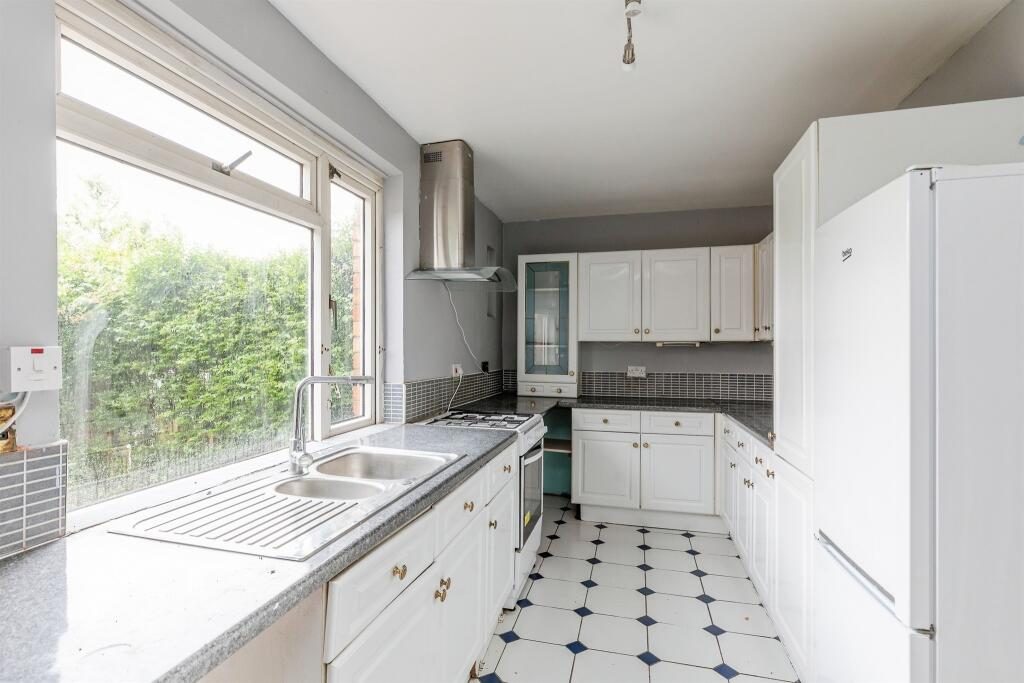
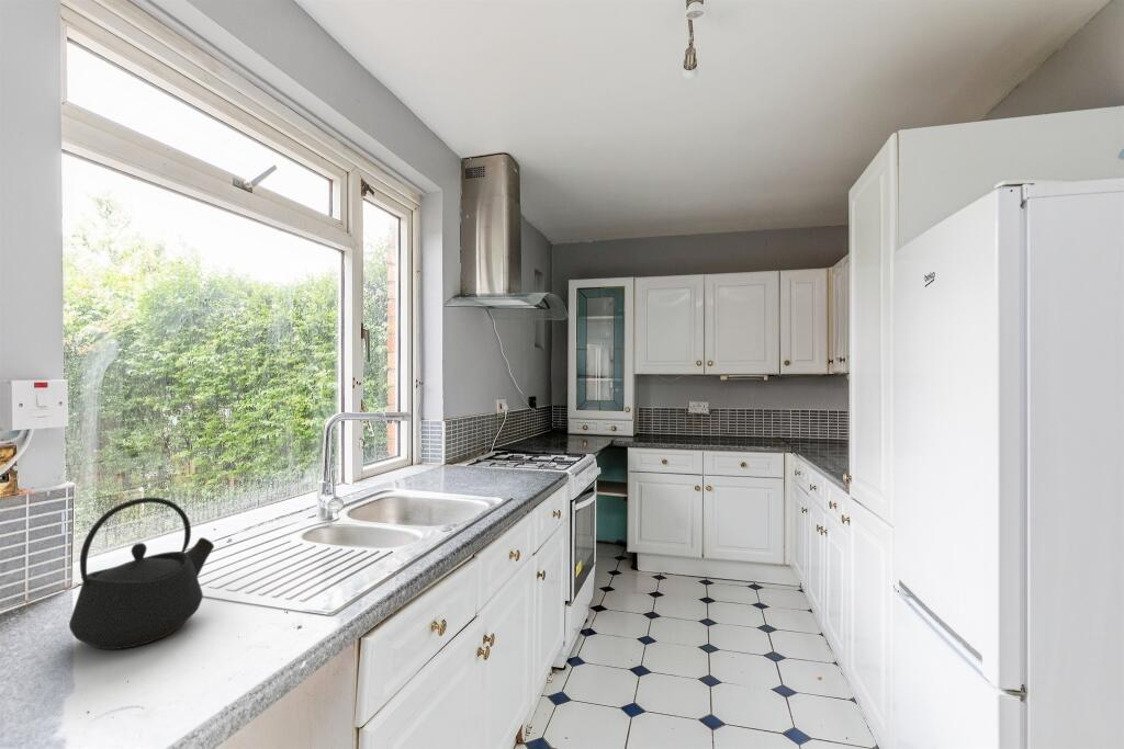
+ kettle (150, 561)
